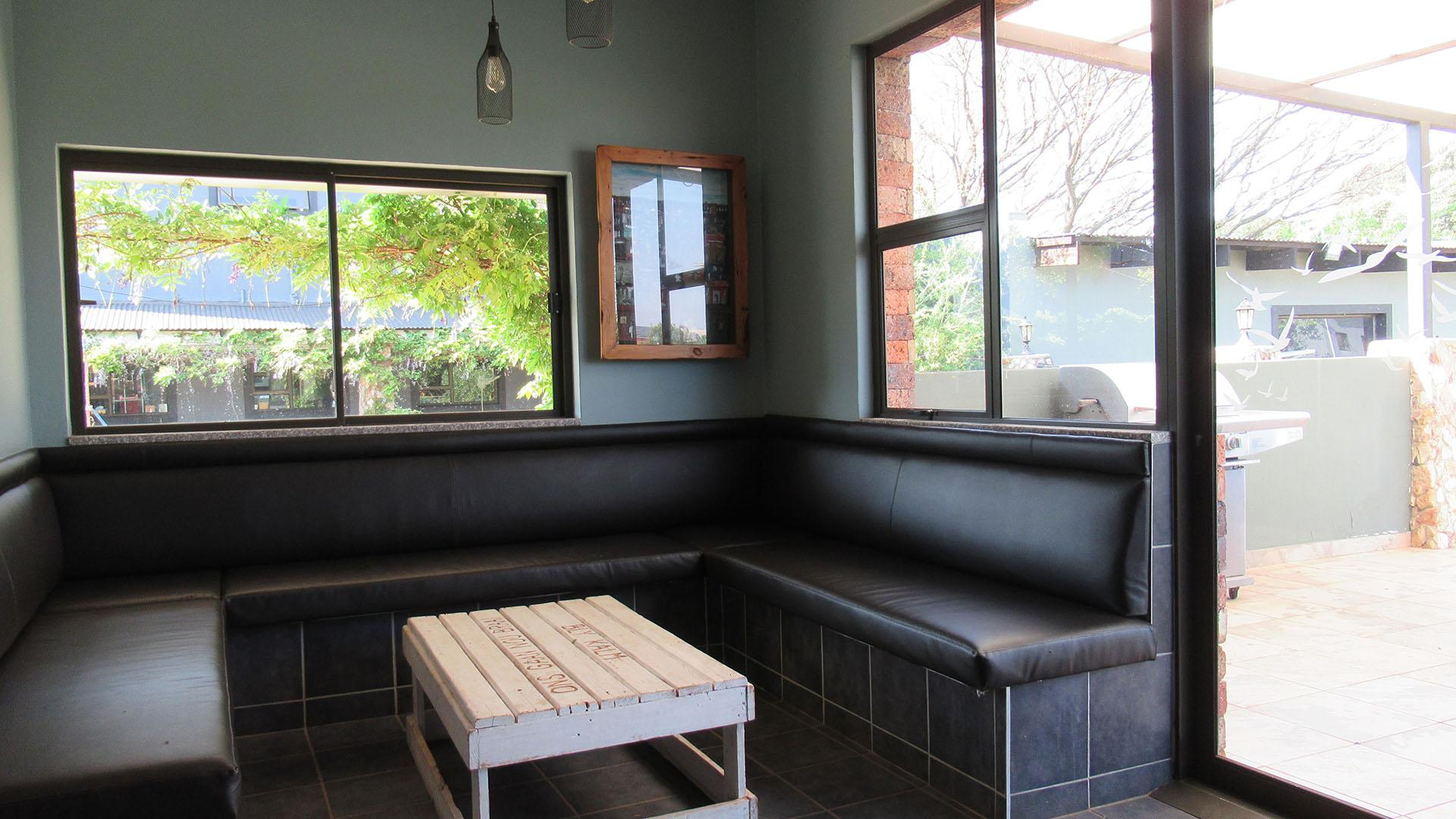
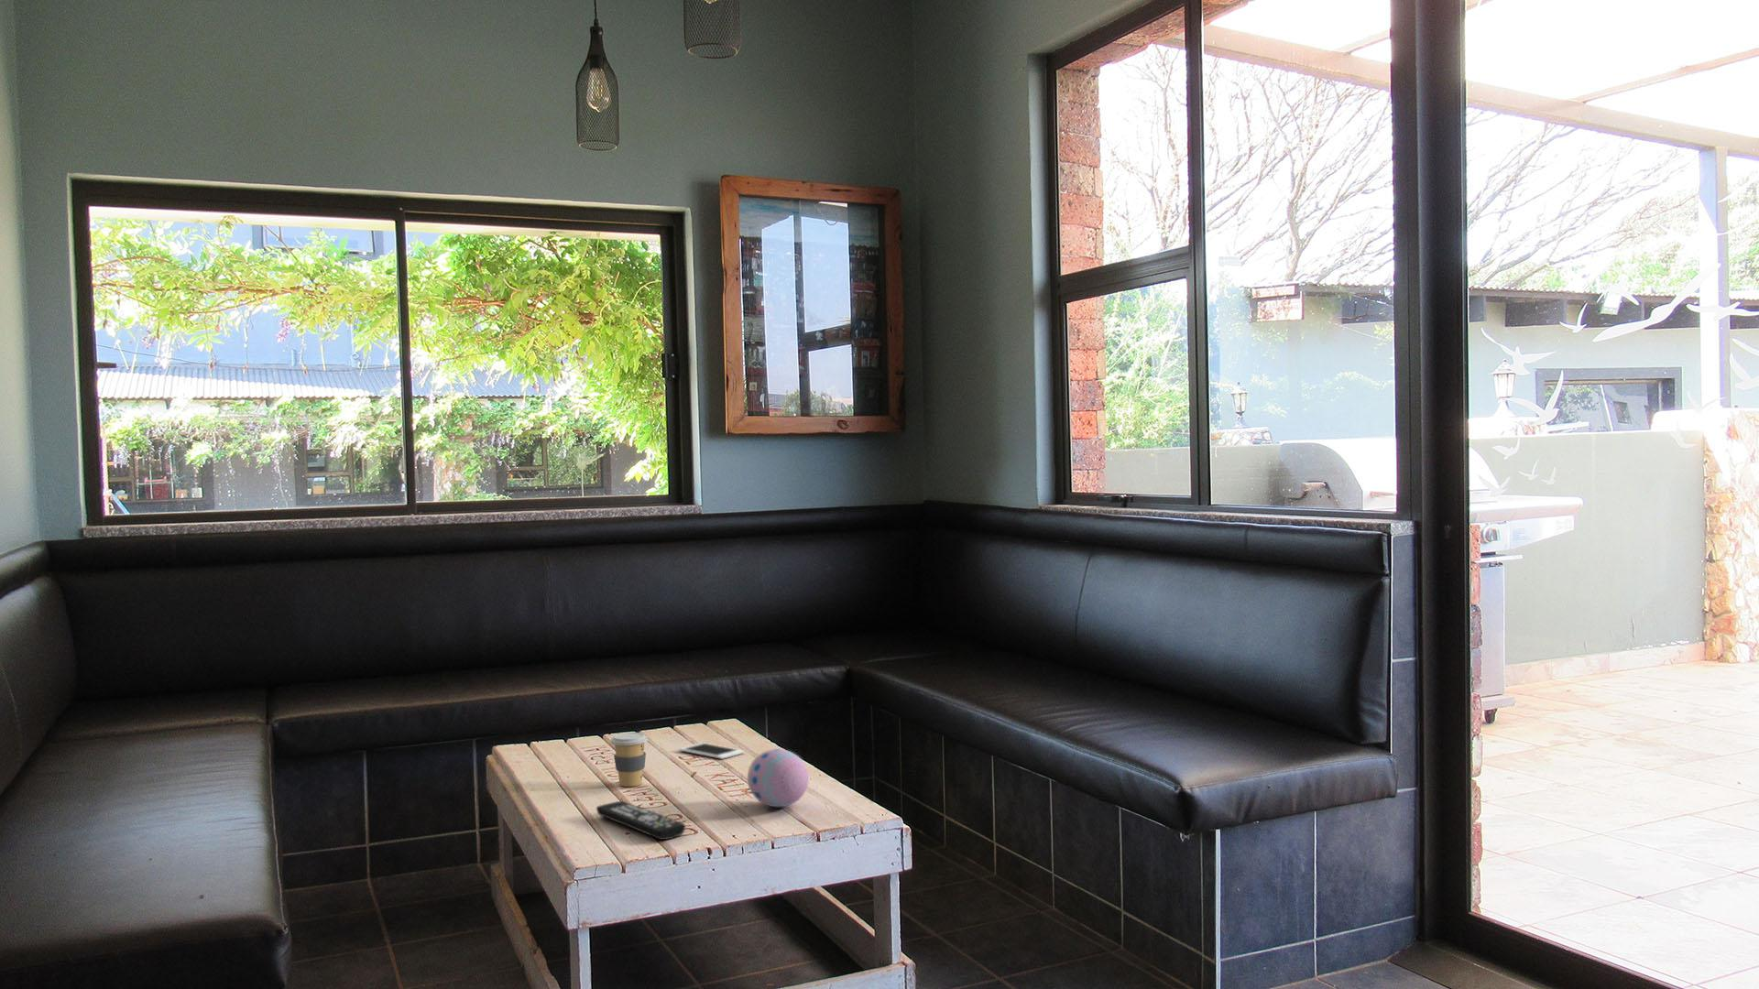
+ decorative egg (777, 778)
+ cell phone (710, 750)
+ remote control (639, 820)
+ coffee cup (629, 760)
